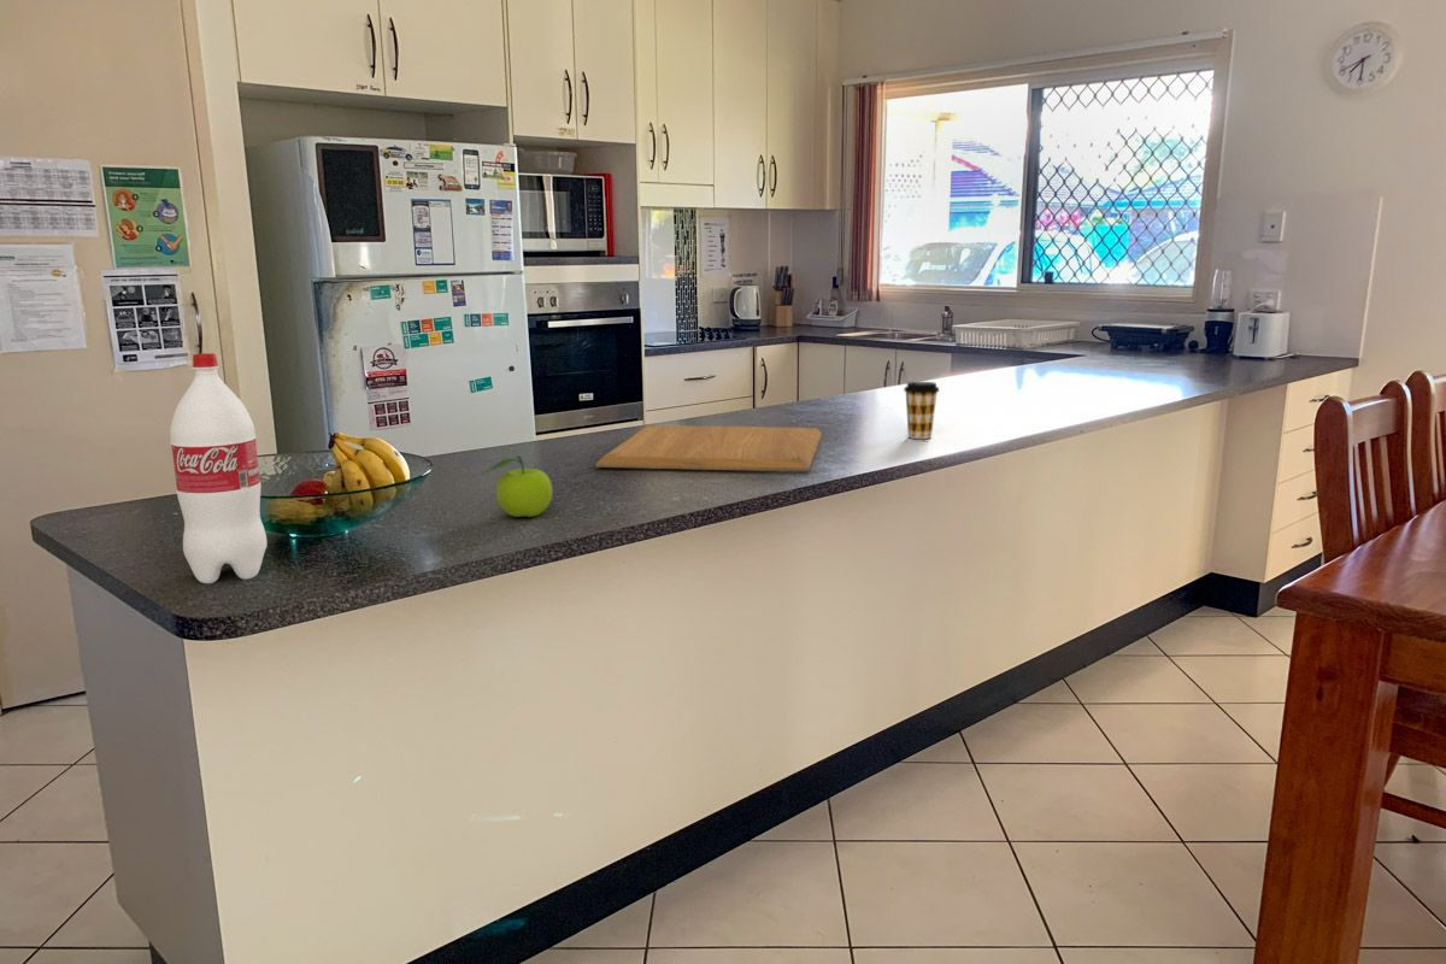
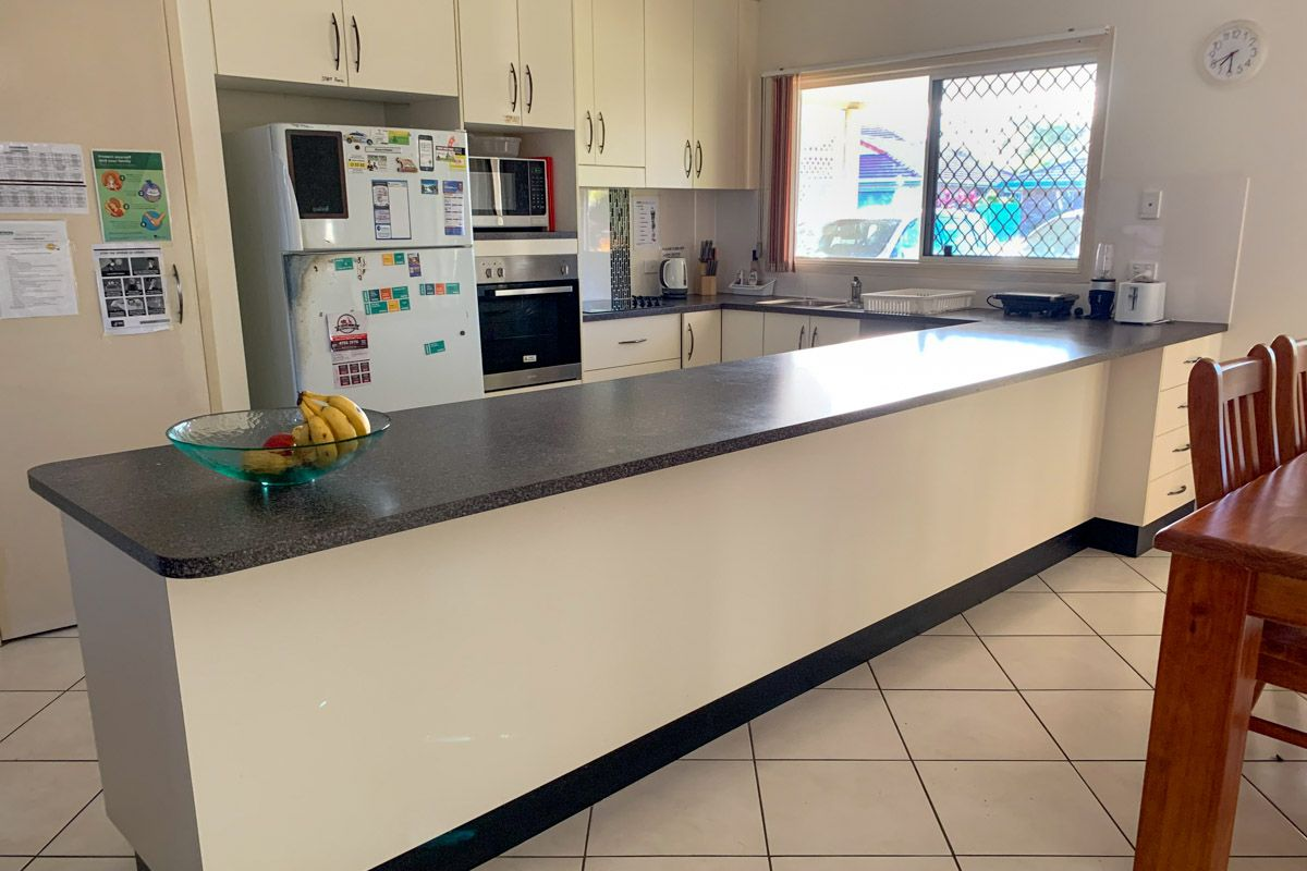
- fruit (515, 486)
- chopping board (717, 445)
- bottle (217, 466)
- coffee cup (921, 410)
